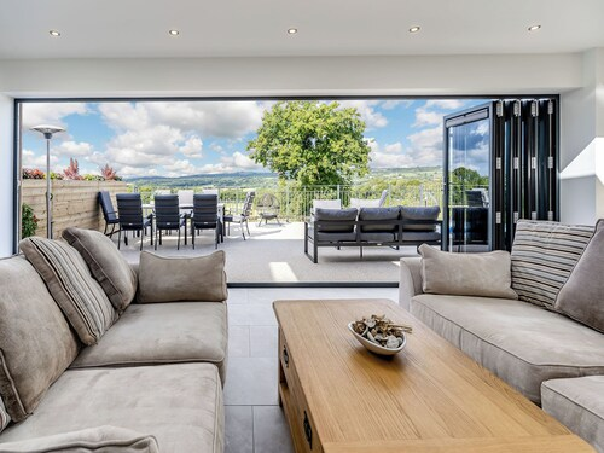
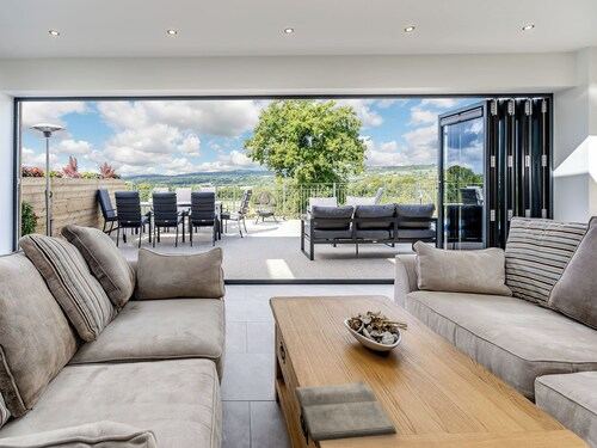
+ diary (339, 403)
